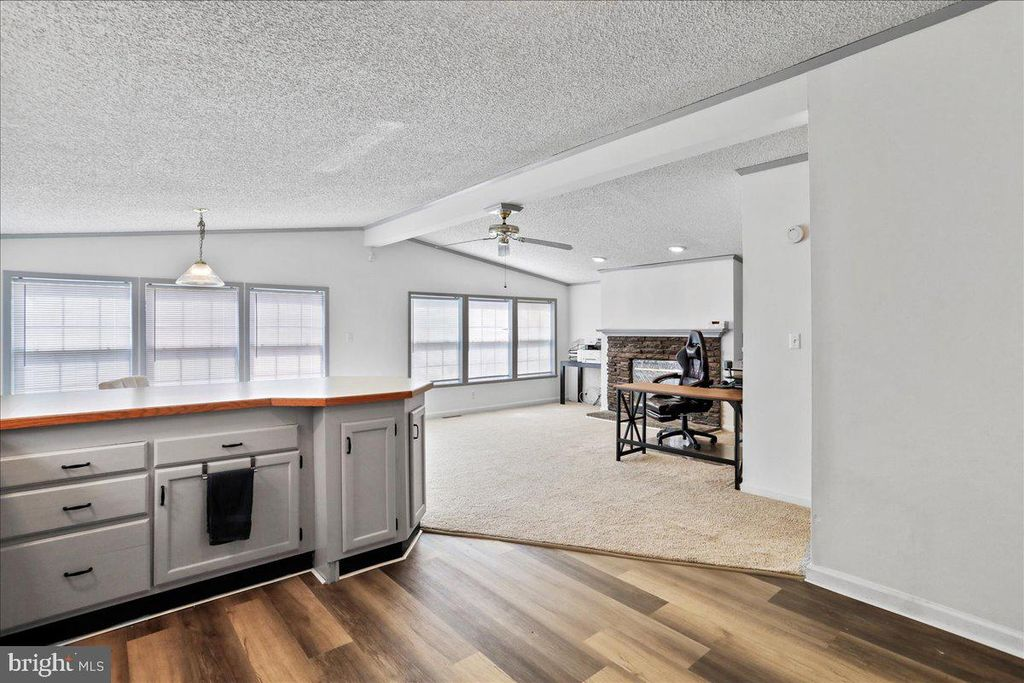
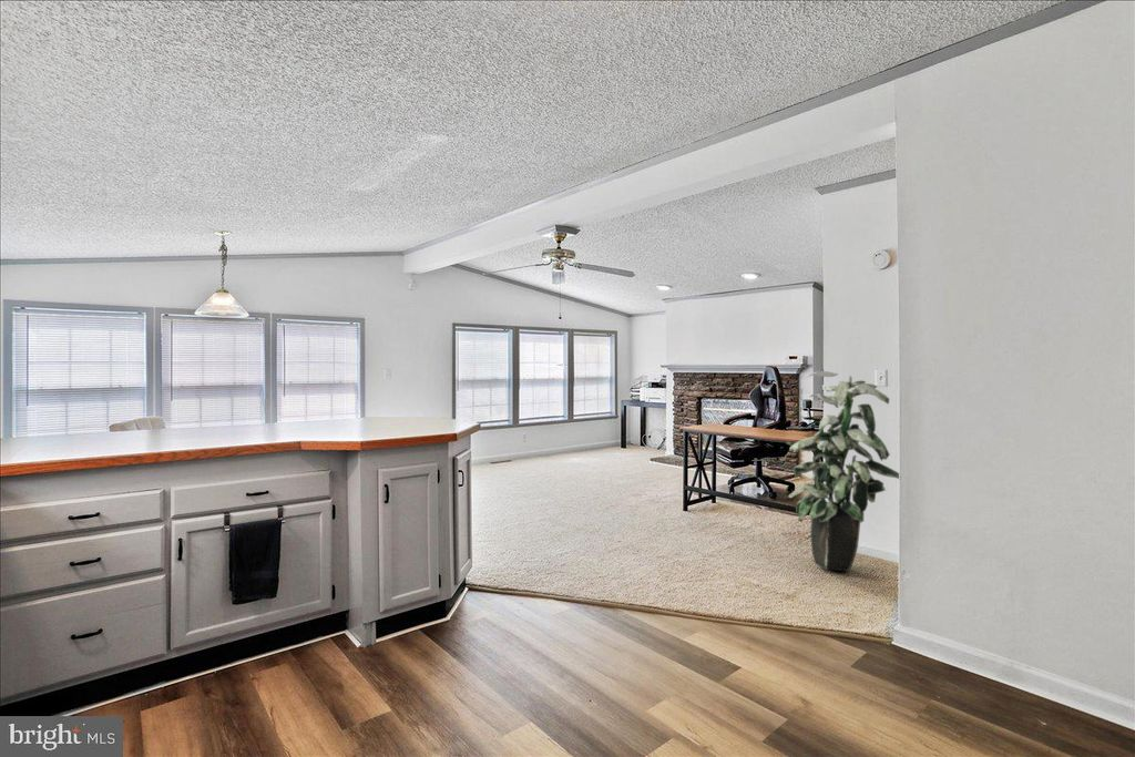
+ indoor plant (836, 468)
